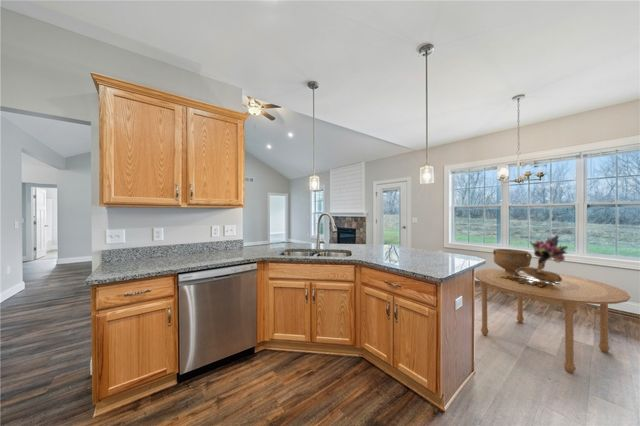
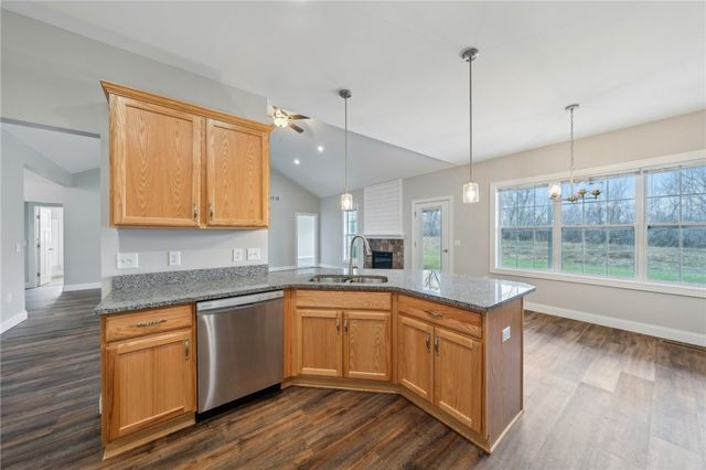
- ceramic pot (511, 261)
- bouquet (542, 260)
- dining table (542, 301)
